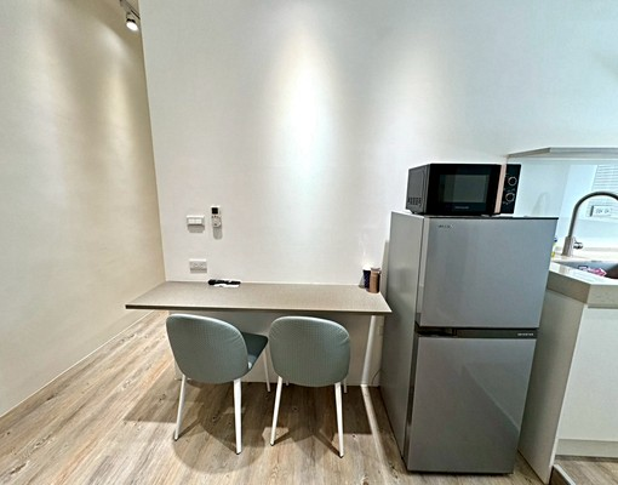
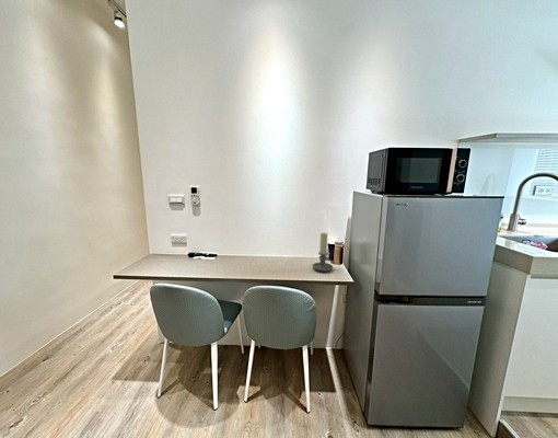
+ candle holder (323, 250)
